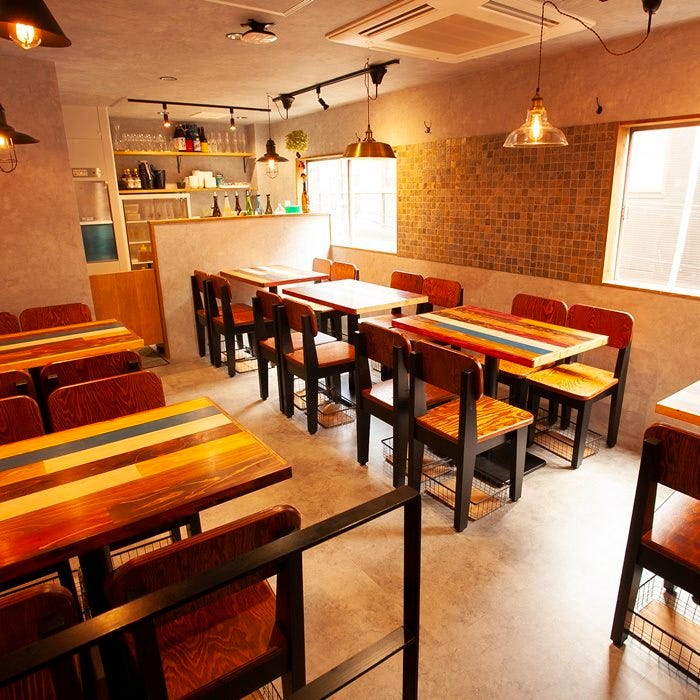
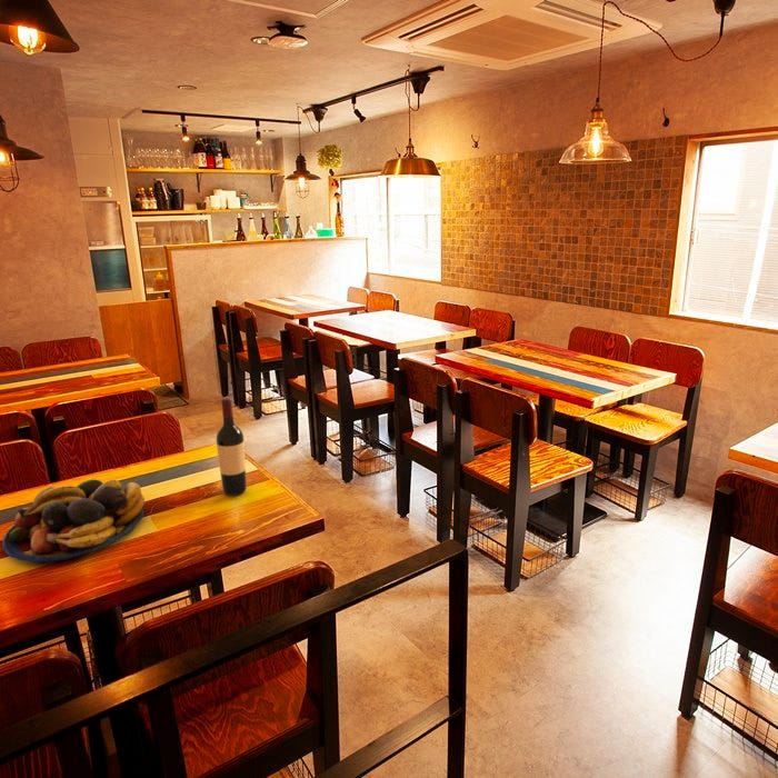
+ wine bottle (230, 446)
+ fruit bowl (72, 506)
